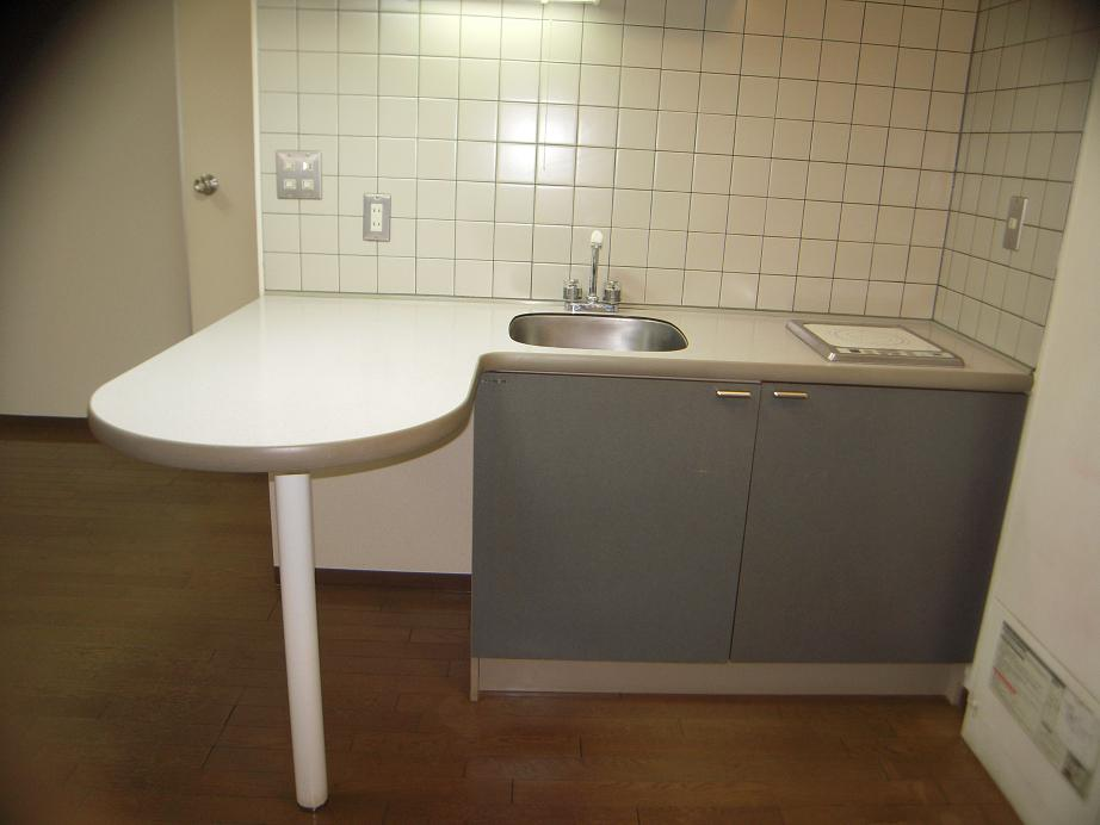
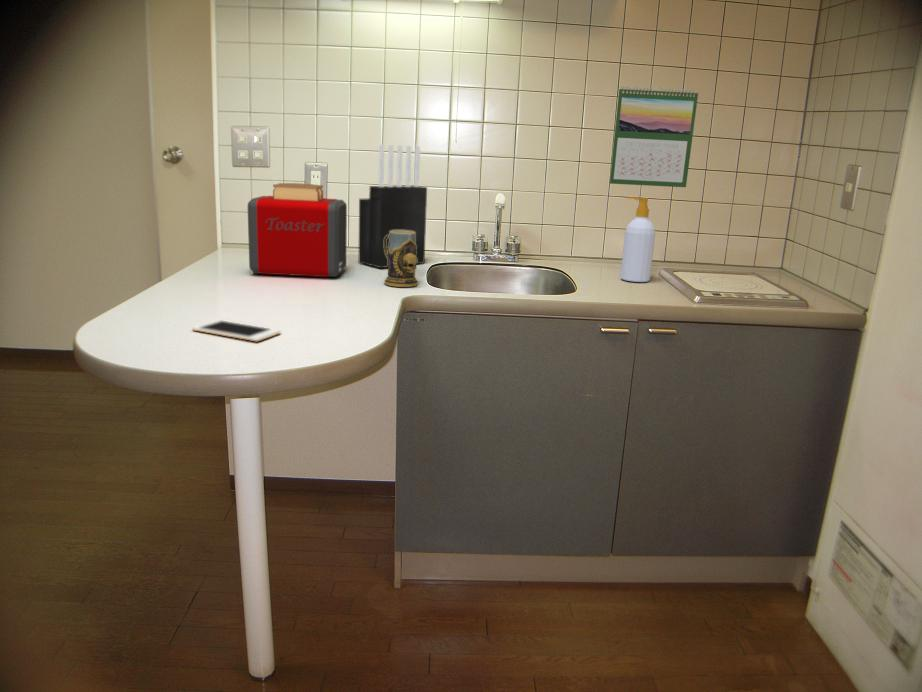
+ cell phone (236, 330)
+ knife block (390, 205)
+ calendar (653, 136)
+ mug (399, 257)
+ soap bottle (638, 239)
+ toaster (297, 228)
